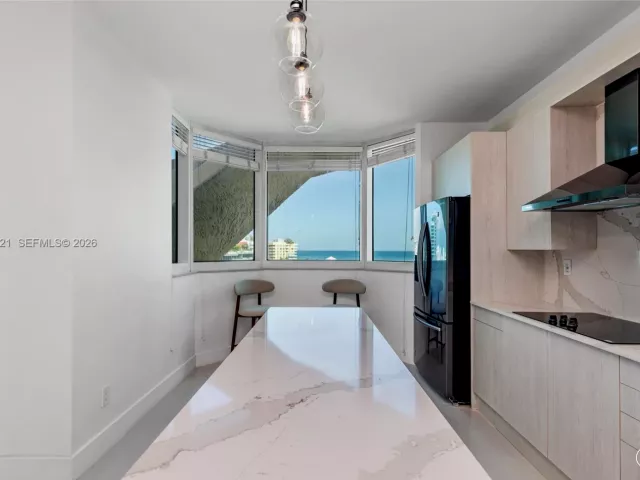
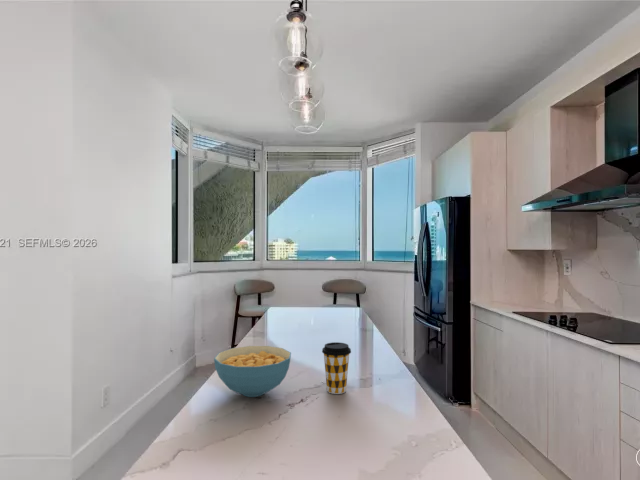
+ coffee cup (336, 367)
+ cereal bowl (253, 374)
